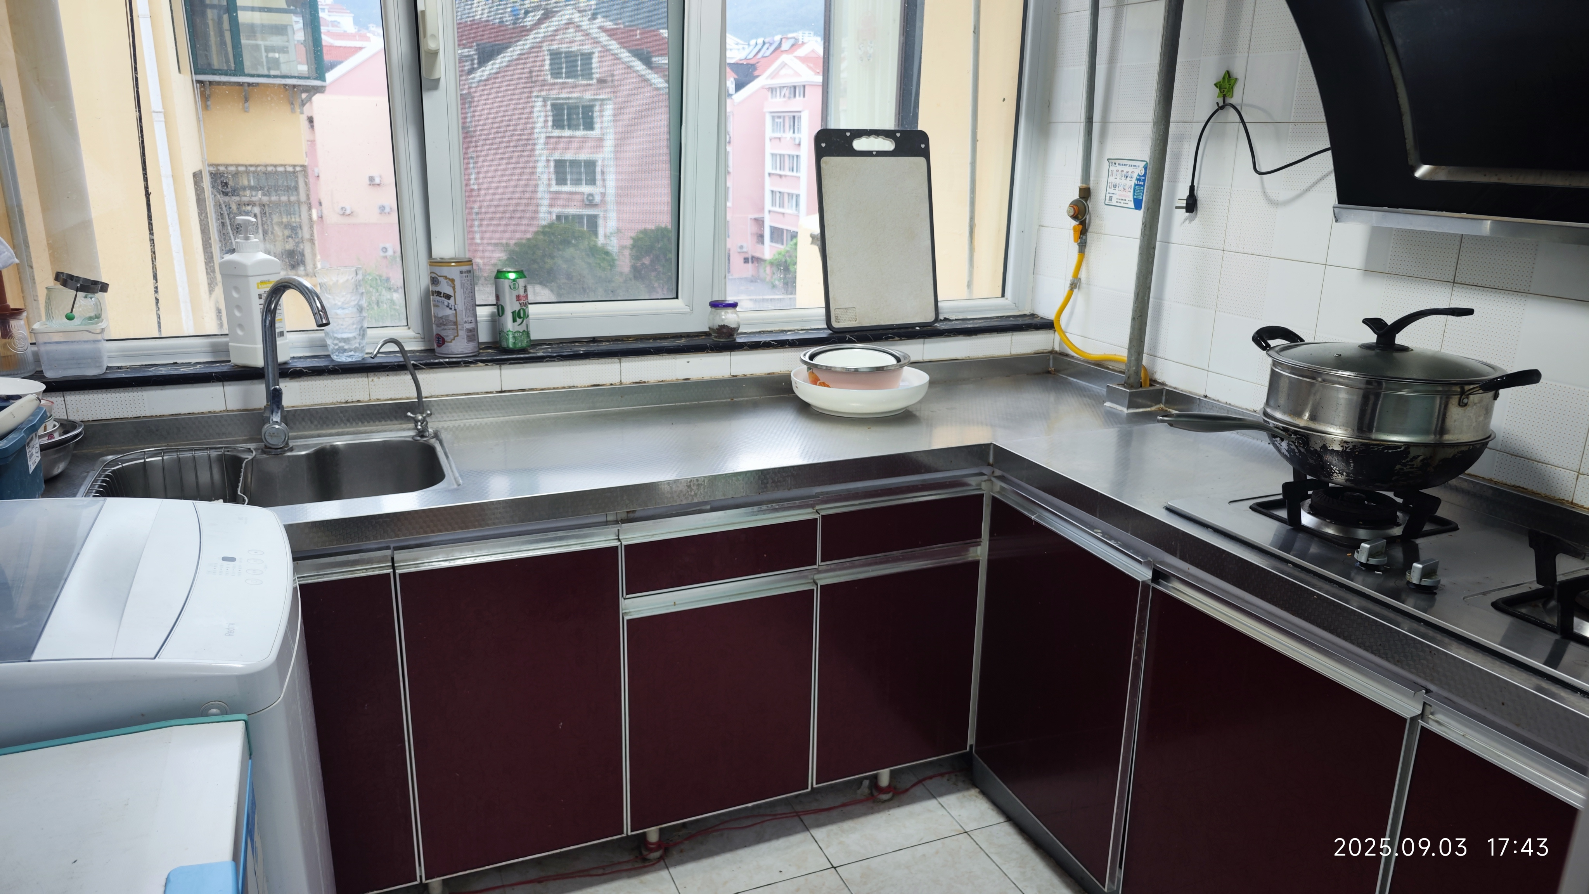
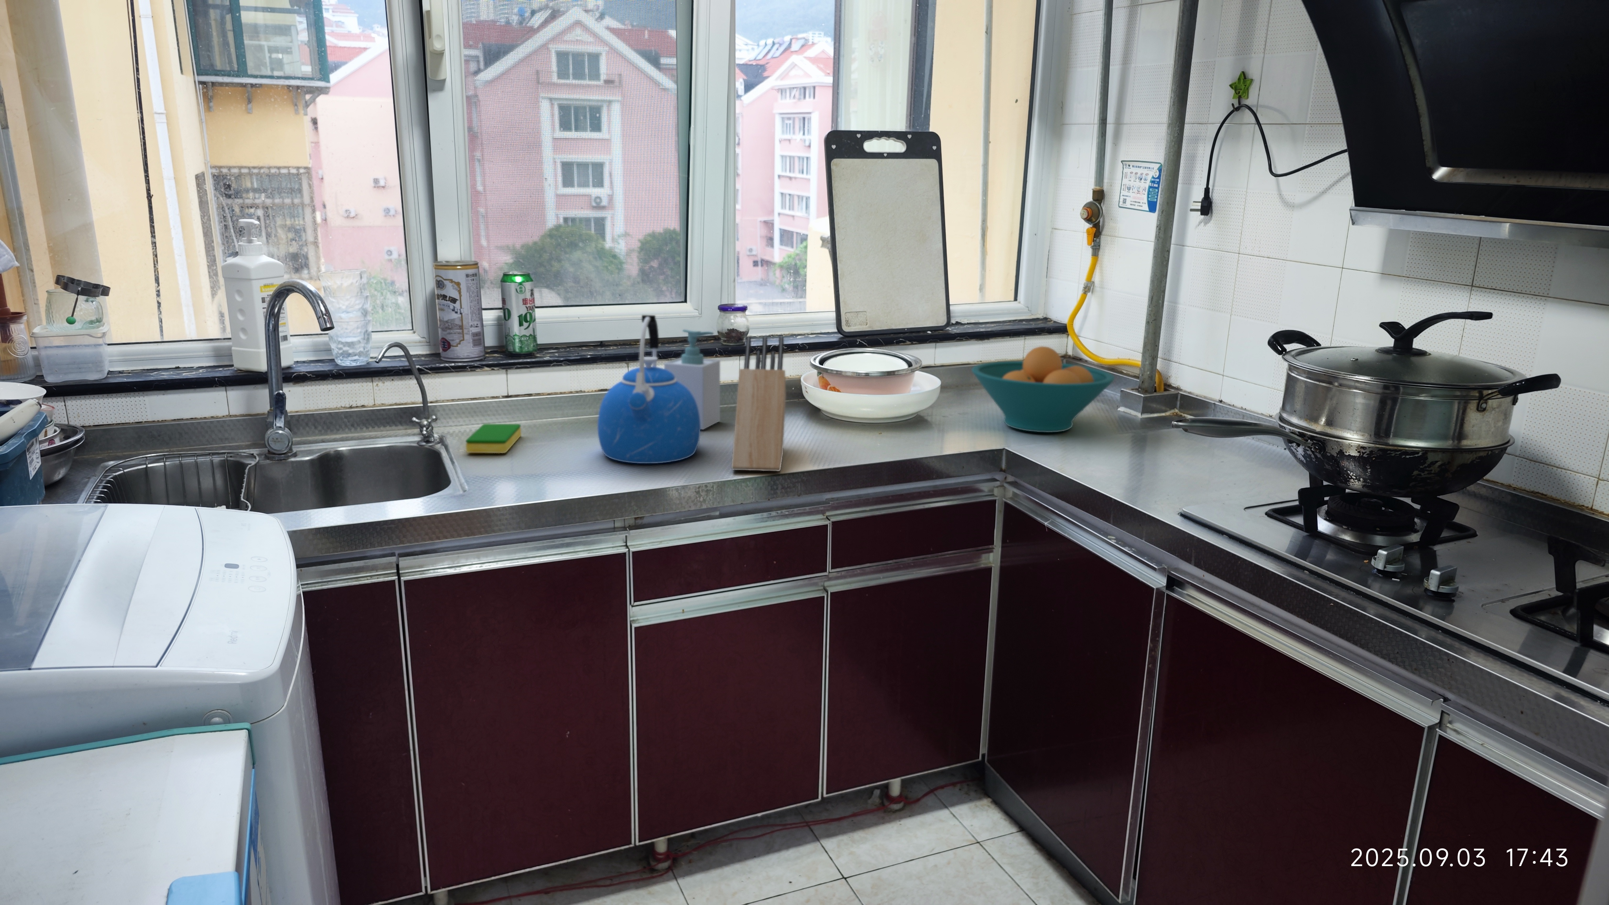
+ kettle (646, 387)
+ knife block (761, 400)
+ fruit bowl (1041, 387)
+ dish sponge (494, 438)
+ soap bottle (693, 378)
